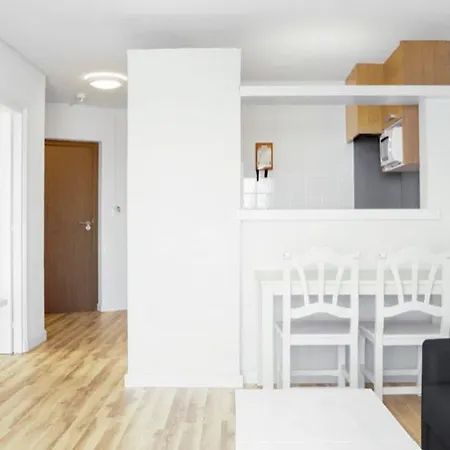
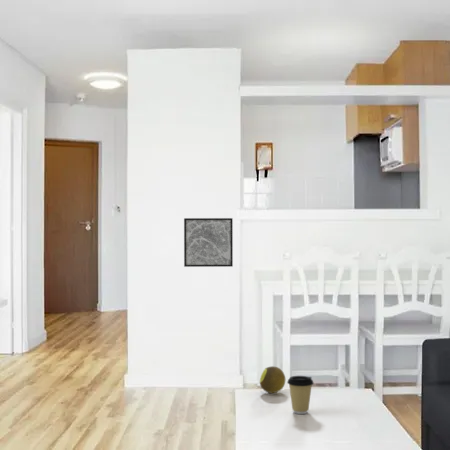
+ fruit (272, 379)
+ wall art (208, 242)
+ coffee cup (300, 394)
